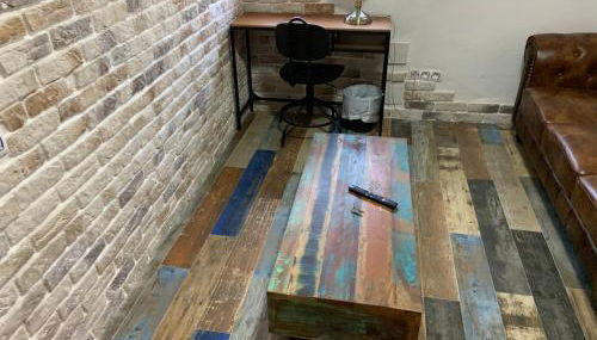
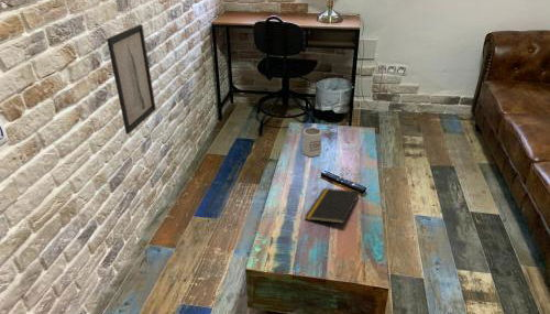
+ wall art (134, 78)
+ notepad (332, 204)
+ mug (310, 141)
